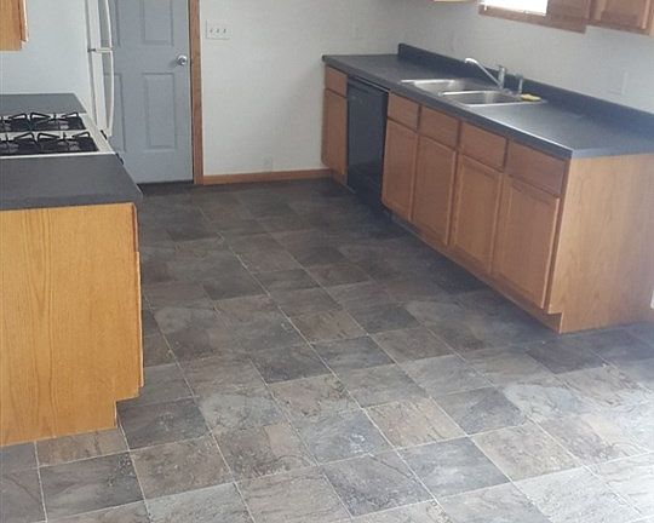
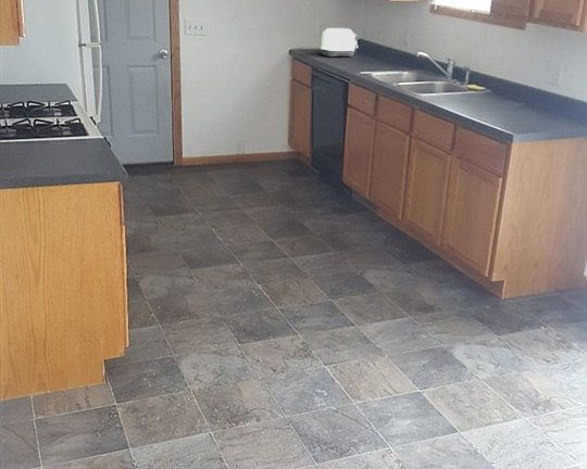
+ toaster (339, 42)
